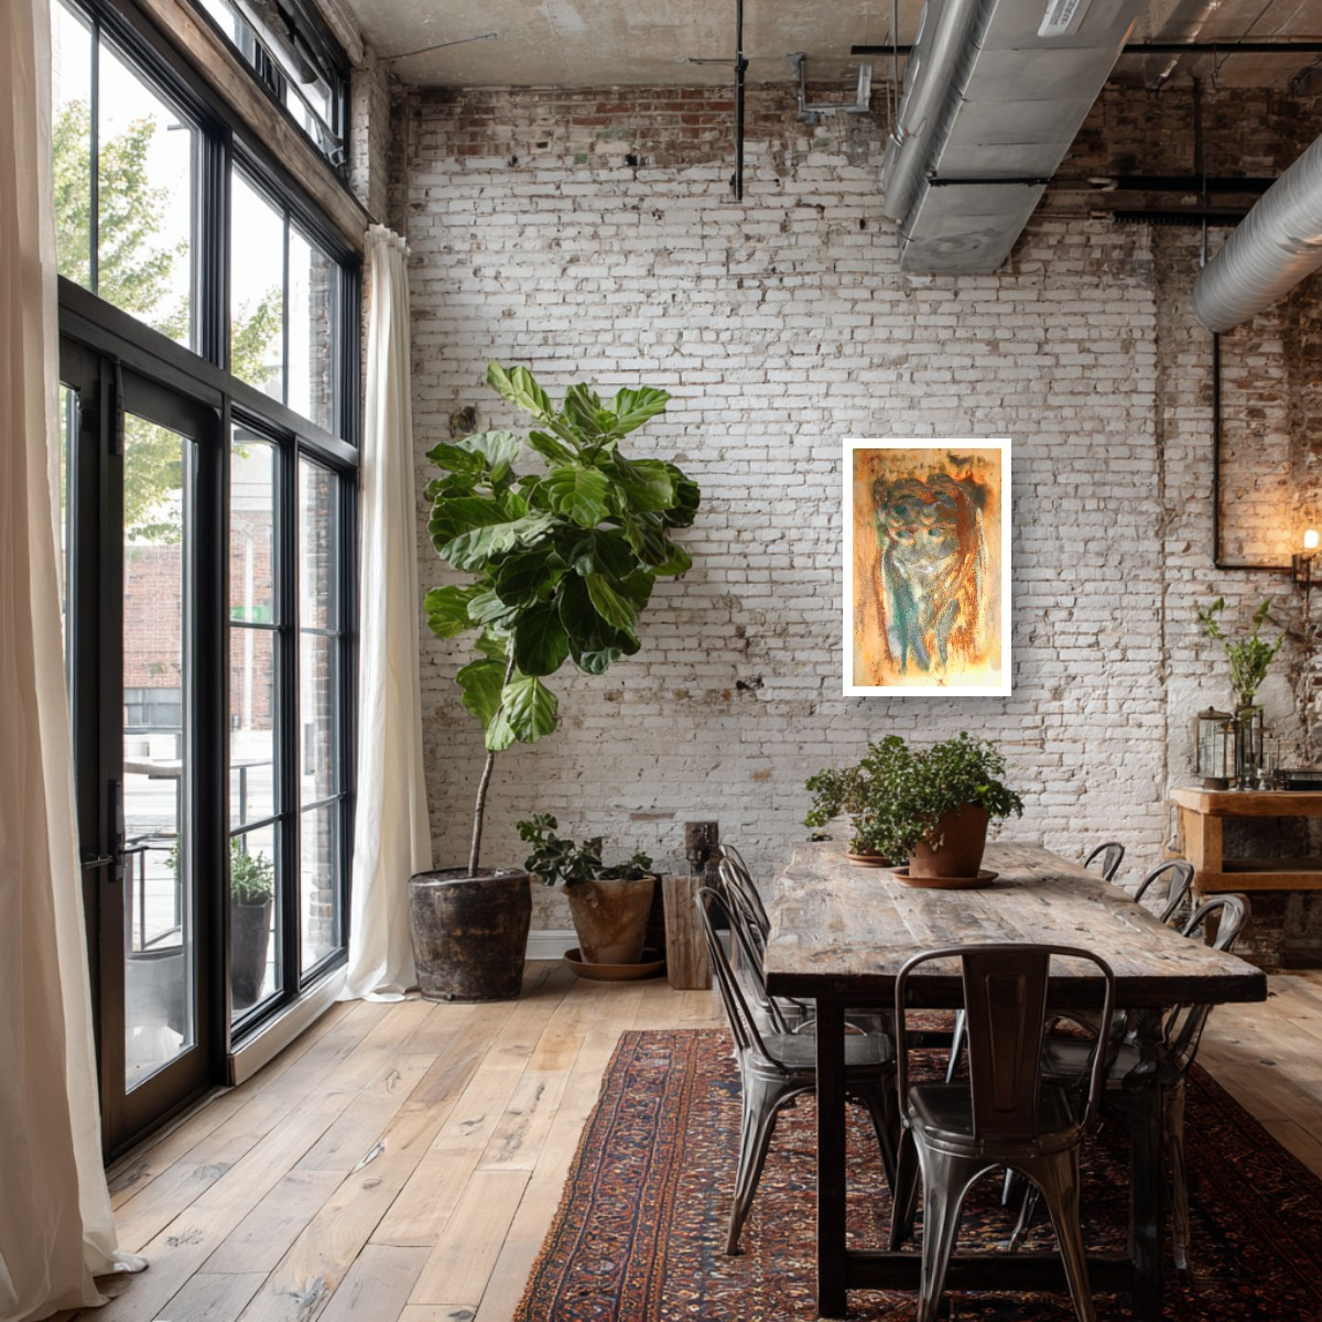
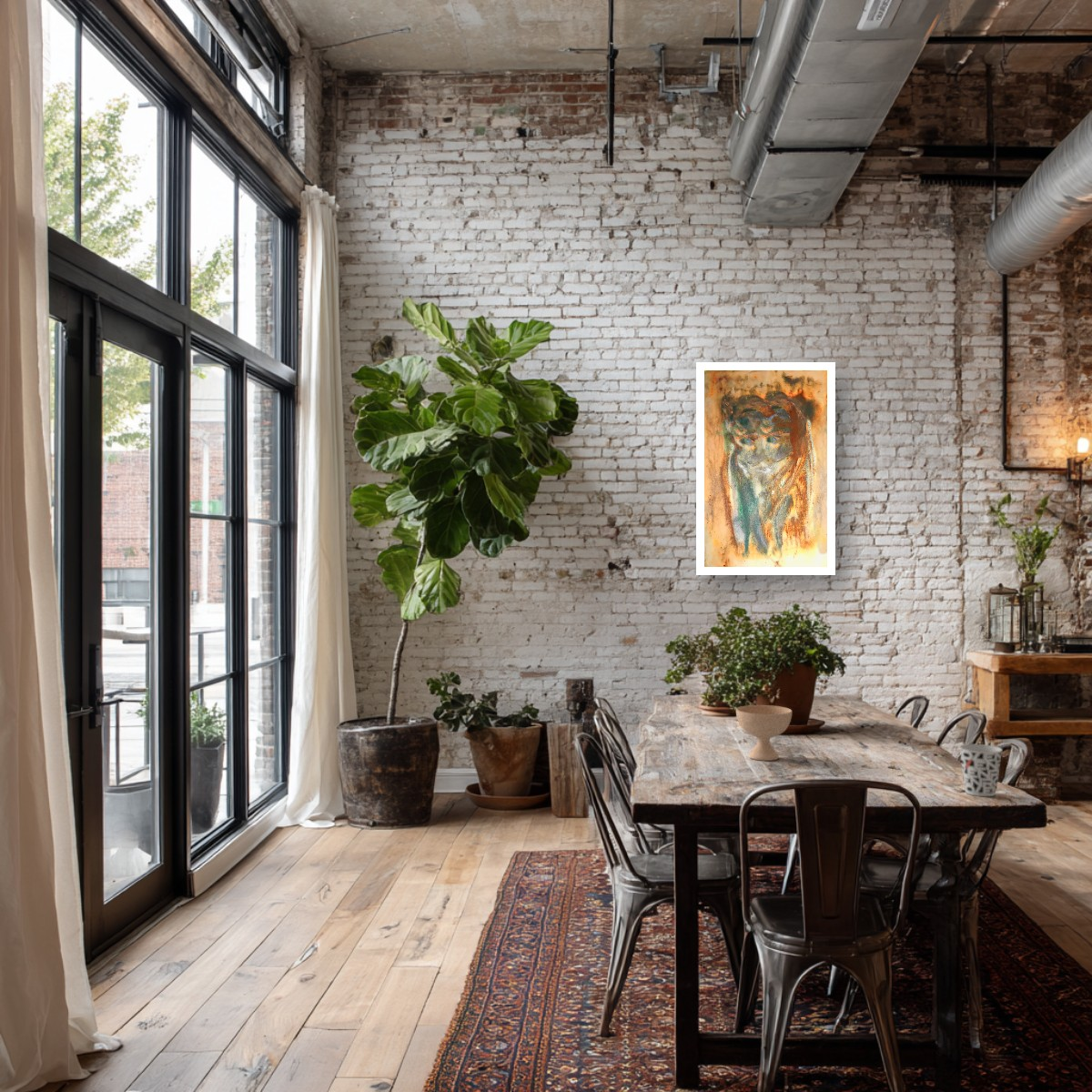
+ bowl (763, 733)
+ cup (980, 770)
